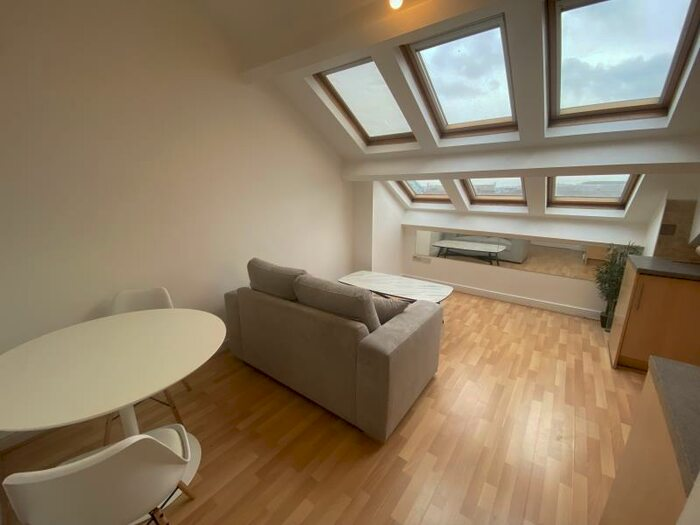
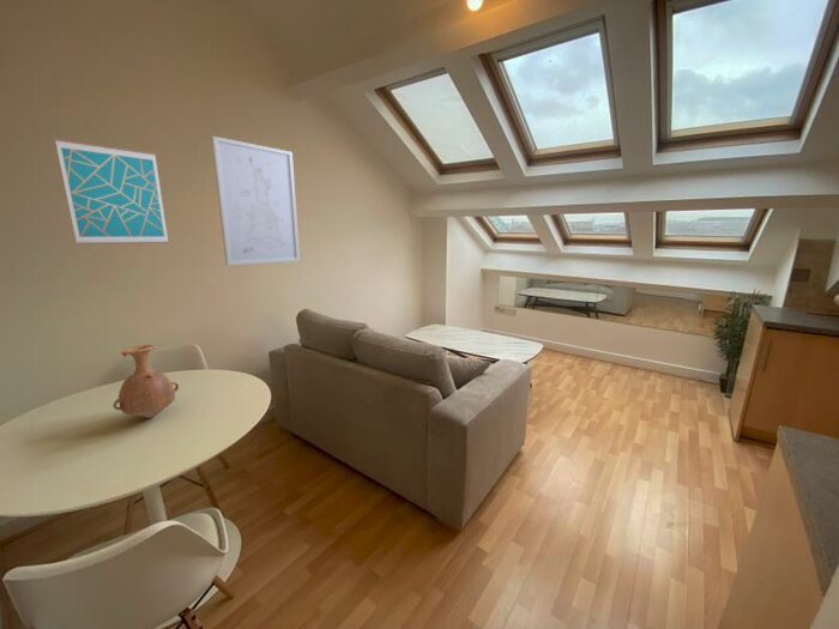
+ vase (145, 382)
+ wall art (117, 195)
+ wall art (260, 206)
